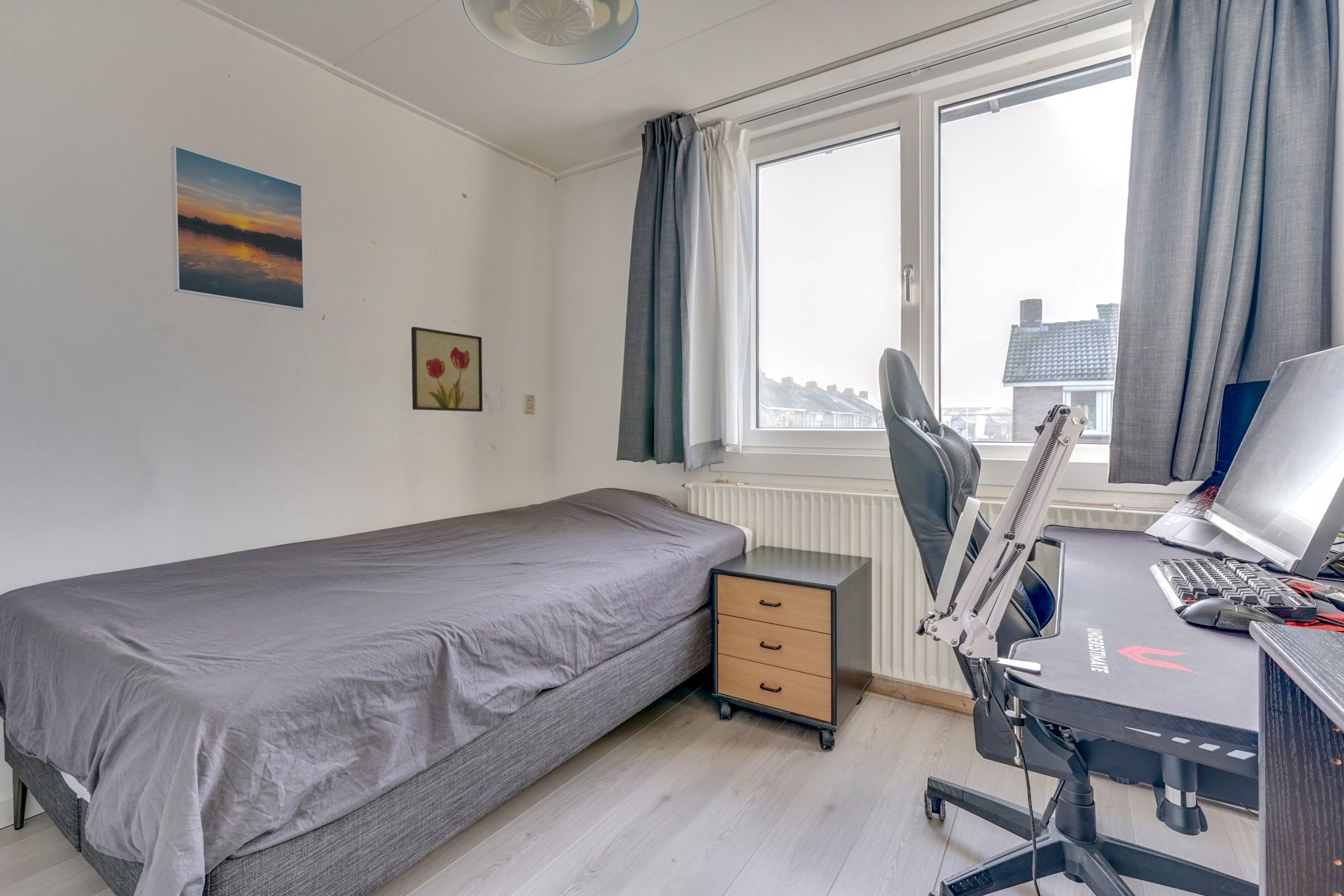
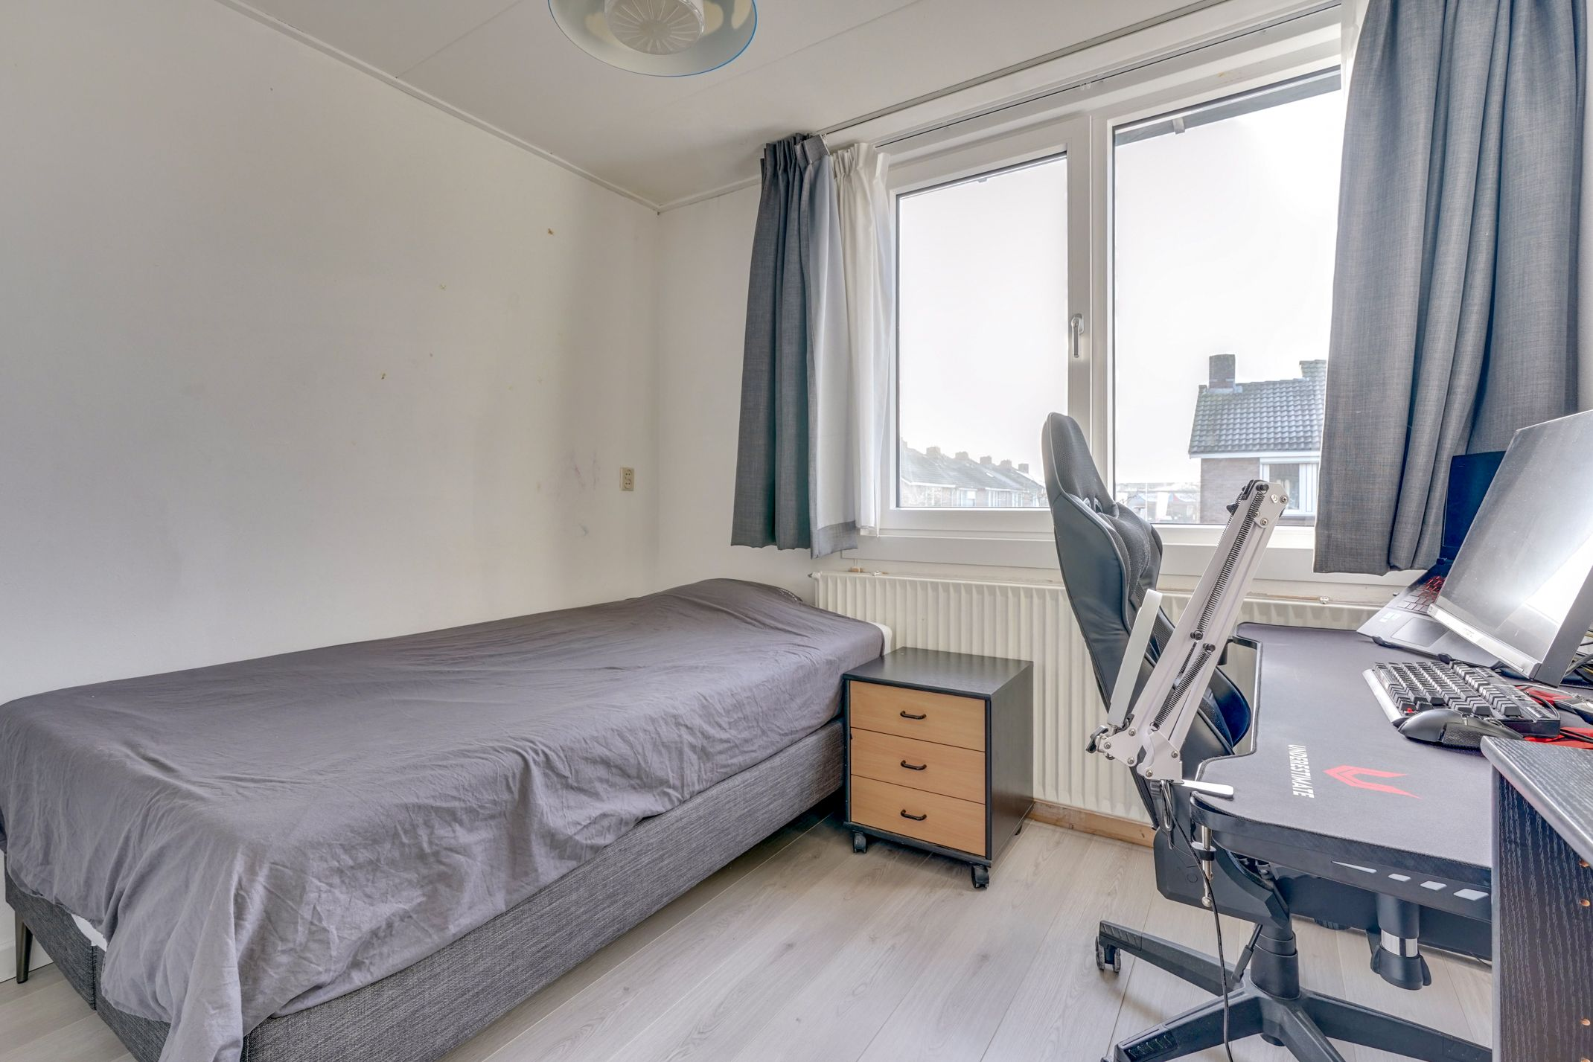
- wall art (447, 371)
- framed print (242, 234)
